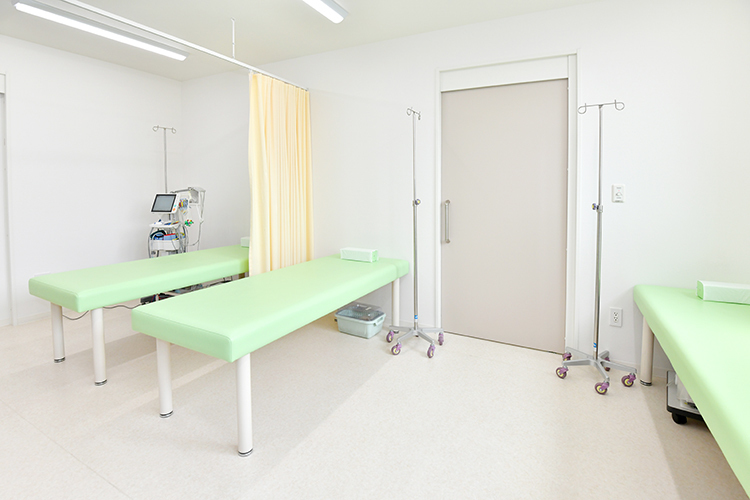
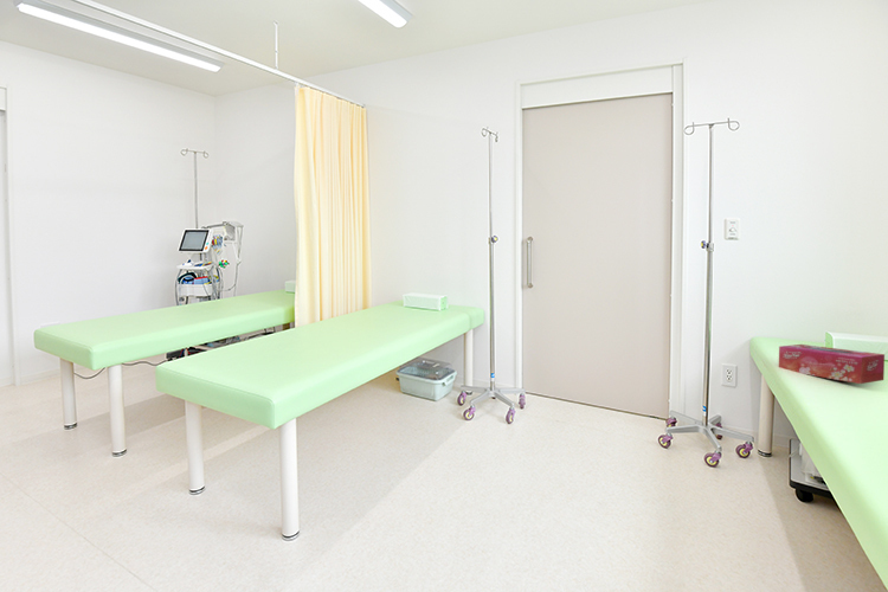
+ tissue box (828, 362)
